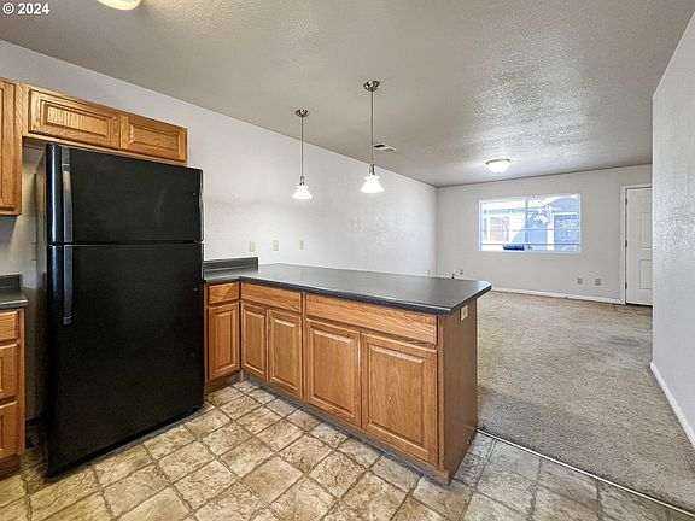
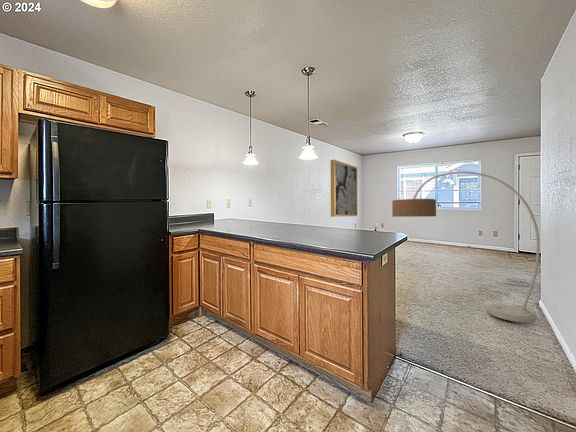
+ wall art (344, 190)
+ floor lamp (435, 215)
